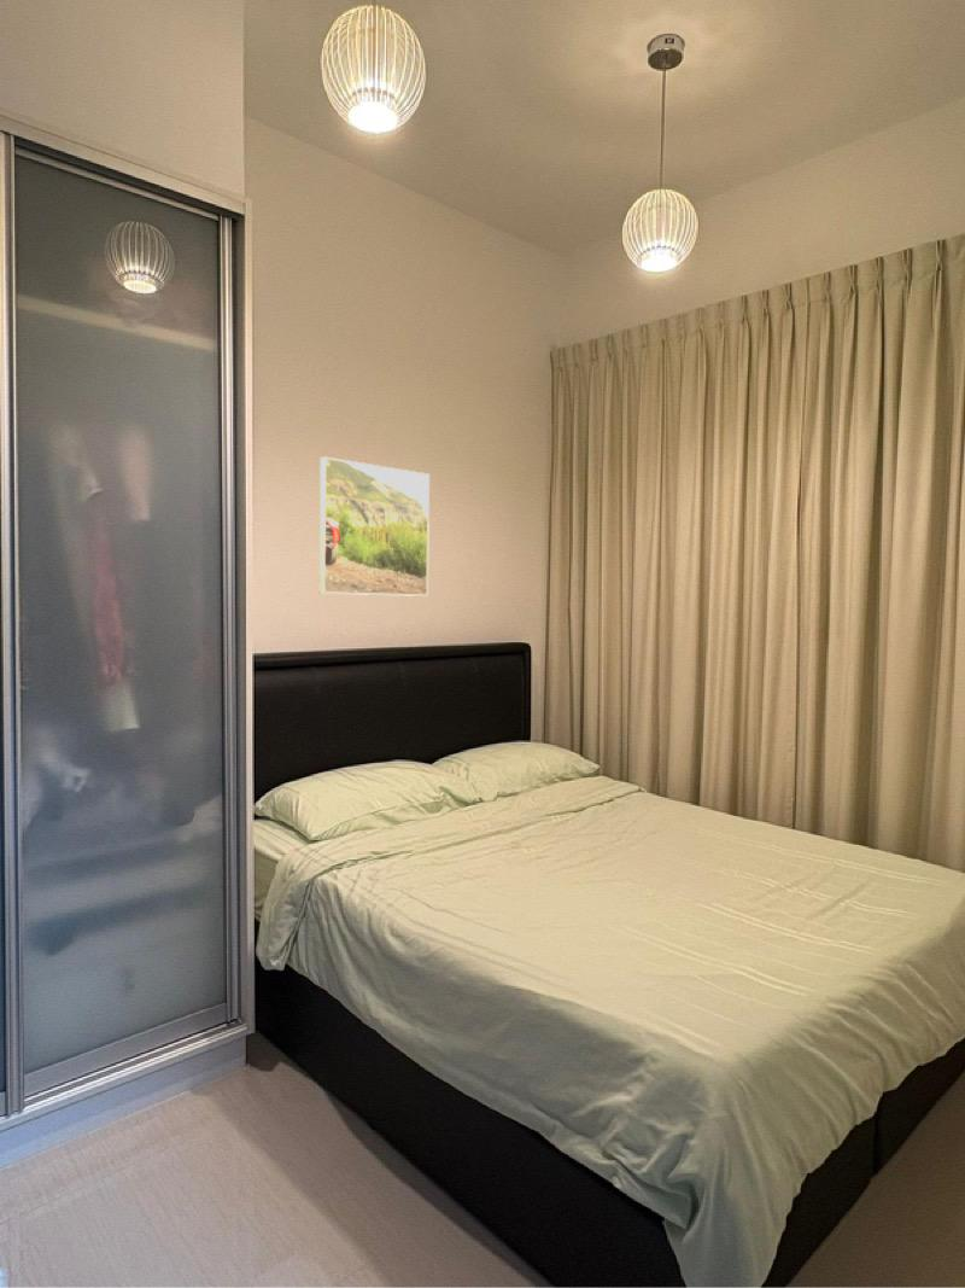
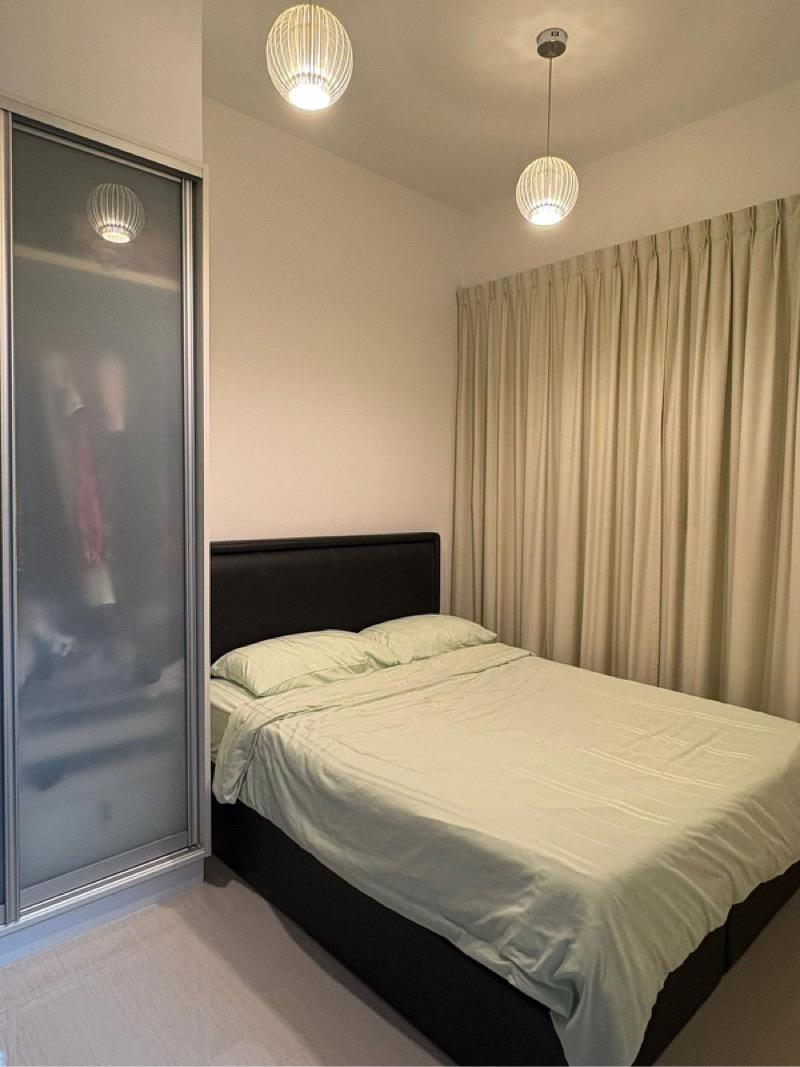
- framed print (376, 530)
